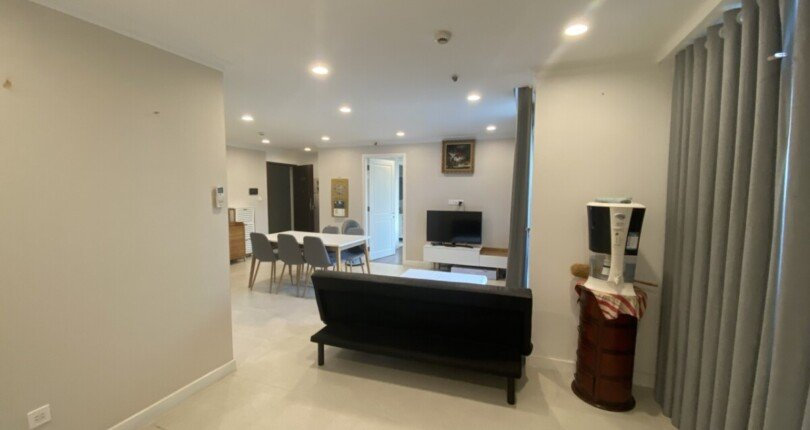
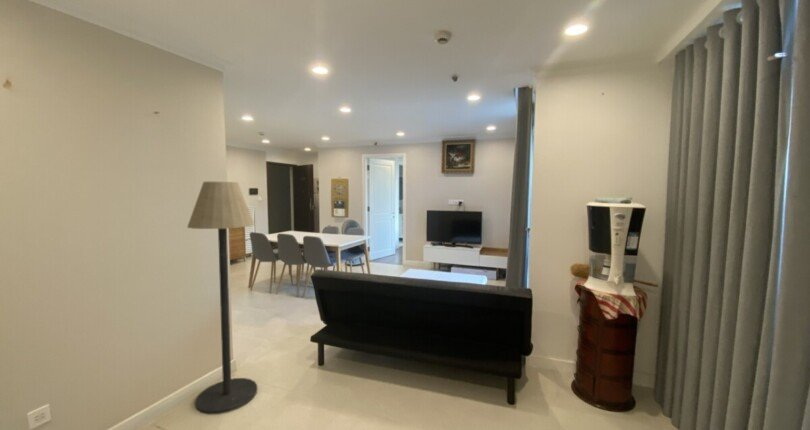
+ floor lamp (224, 291)
